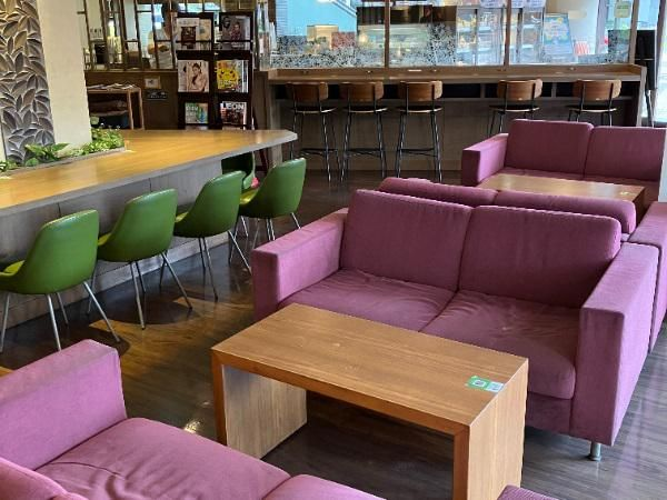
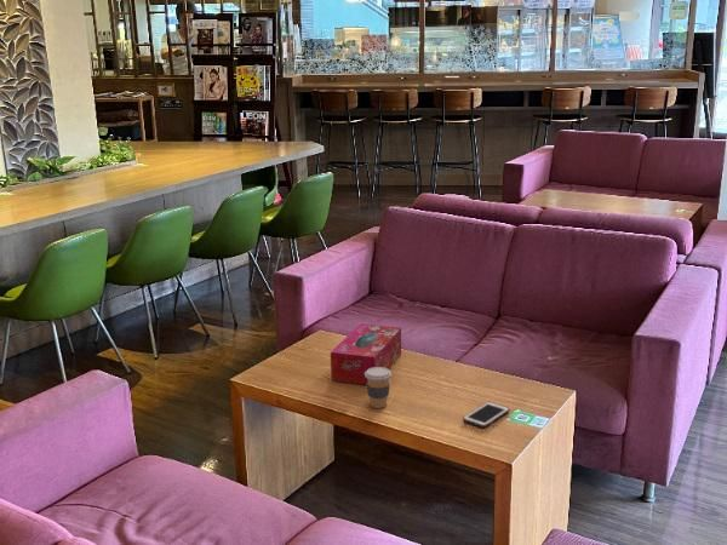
+ cell phone (486, 414)
+ tissue box (367, 352)
+ coffee cup (378, 388)
